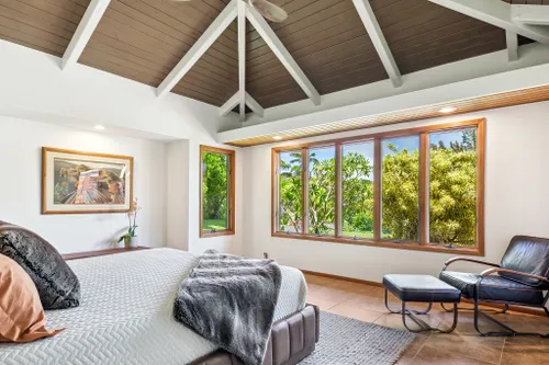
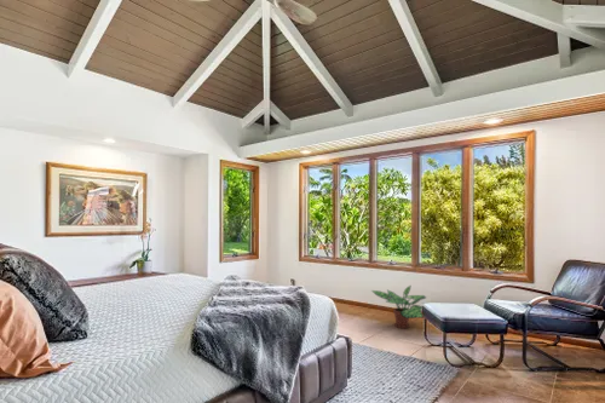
+ potted plant (397, 304)
